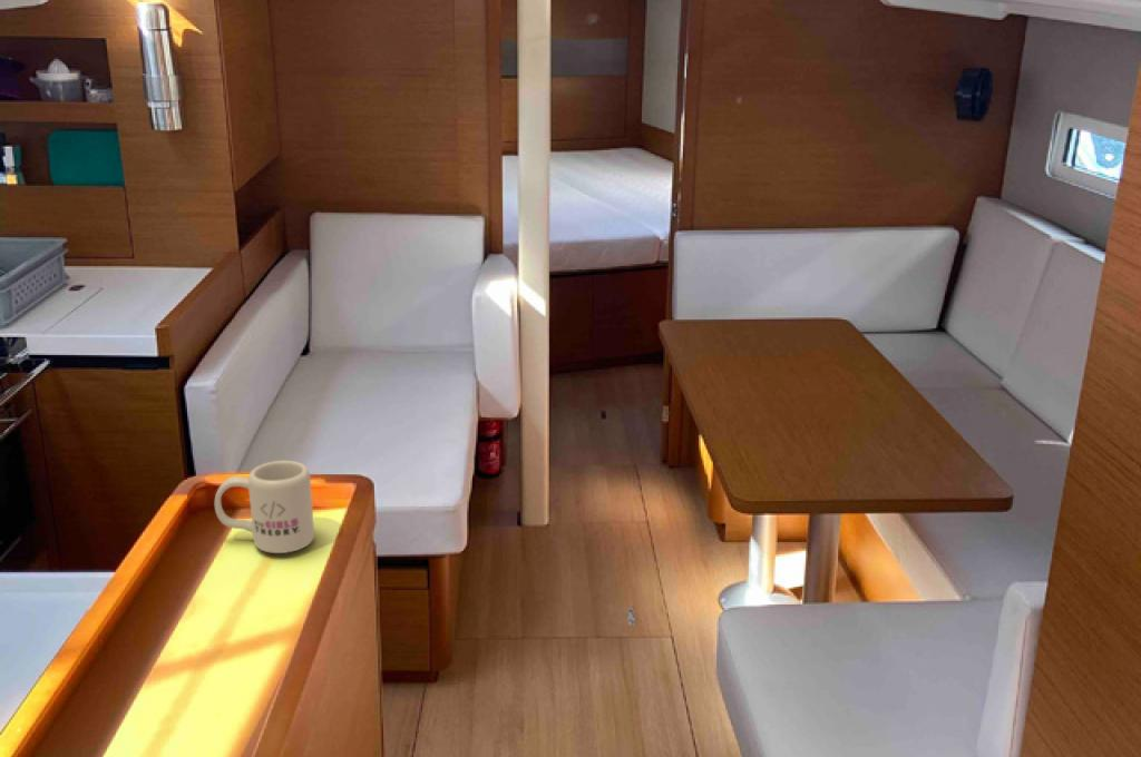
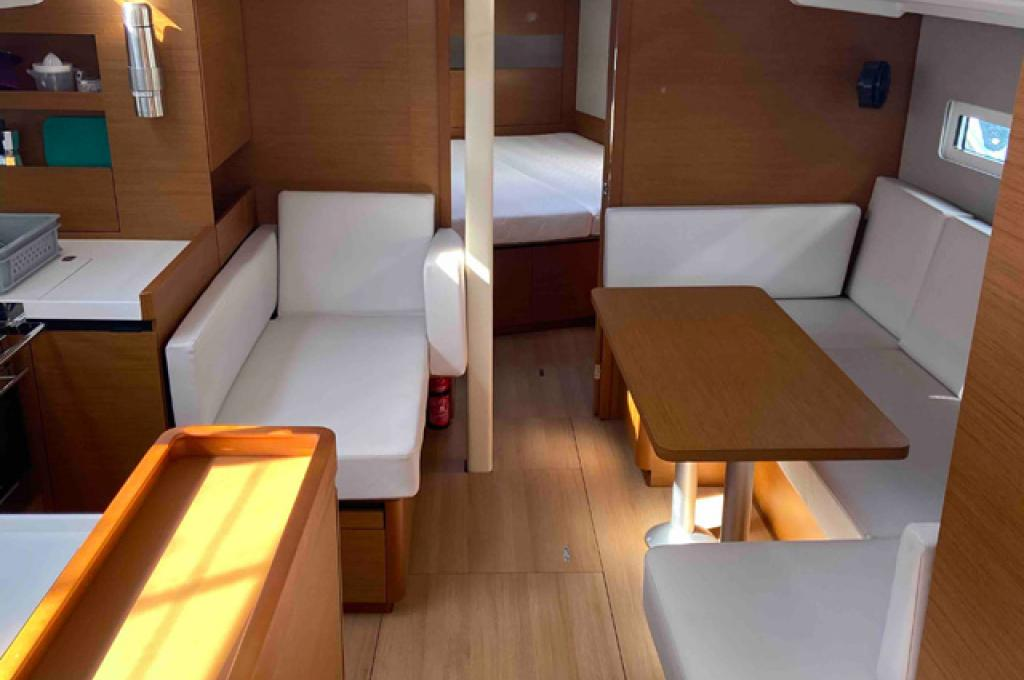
- mug (263, 505)
